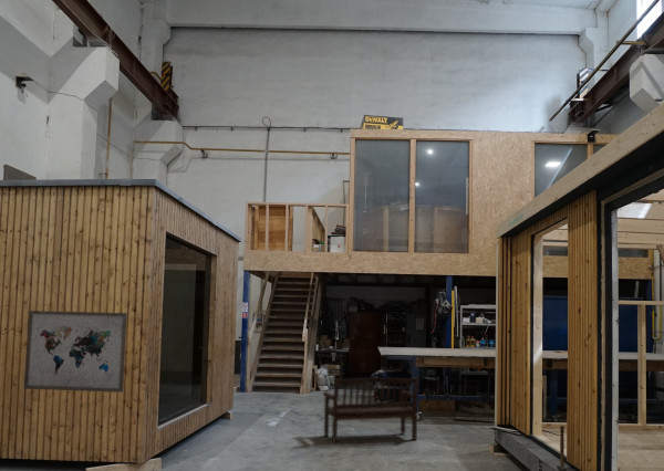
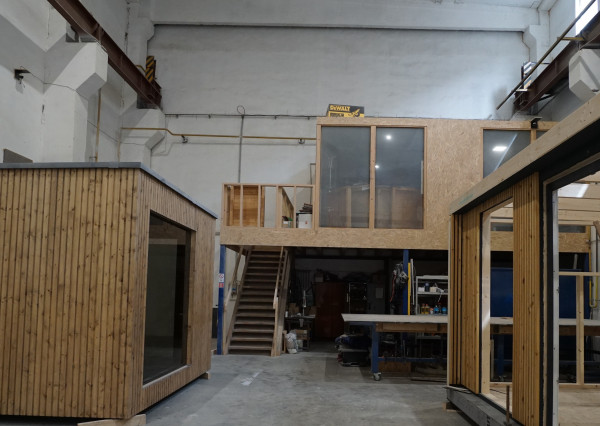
- bench (370, 406)
- wall art (75, 350)
